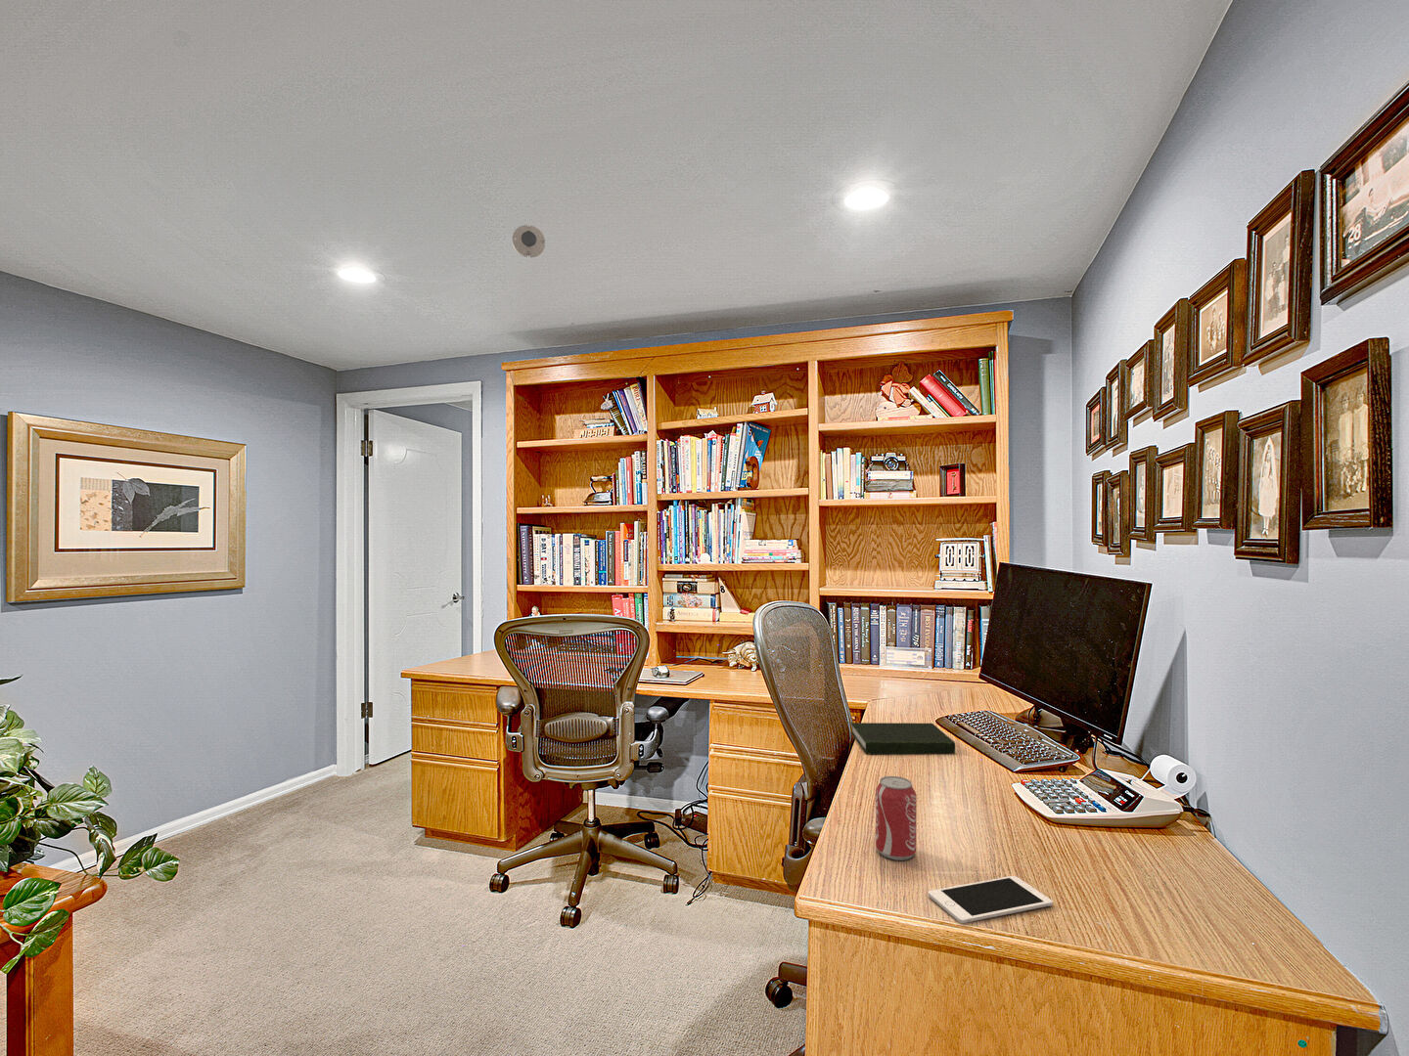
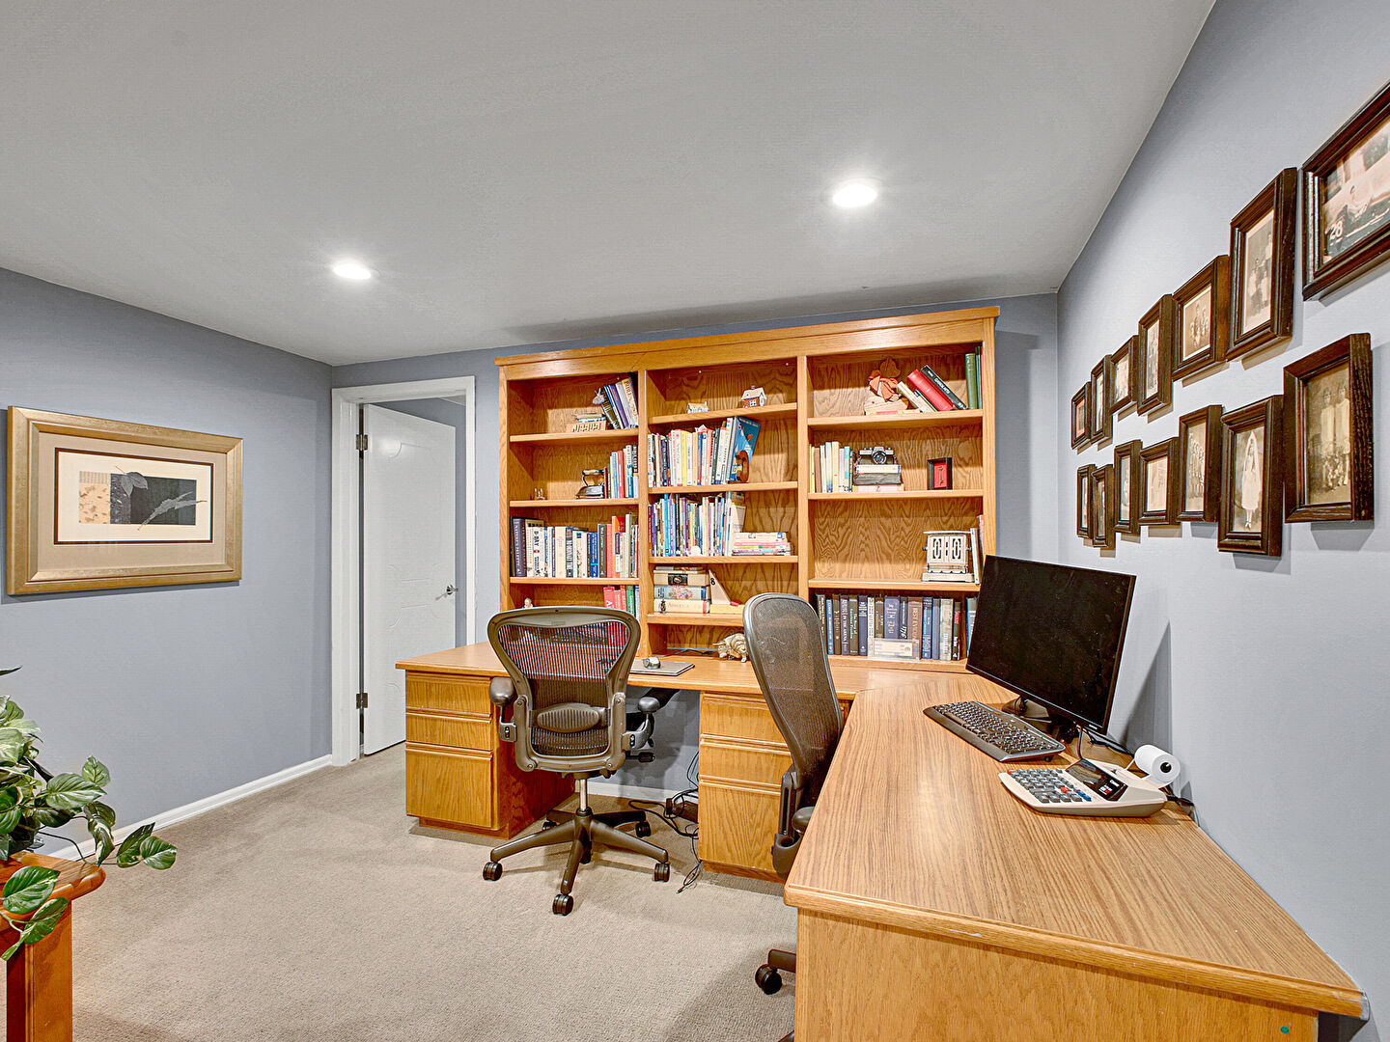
- smoke detector (528, 240)
- cell phone (990, 897)
- book (900, 738)
- beverage can (895, 816)
